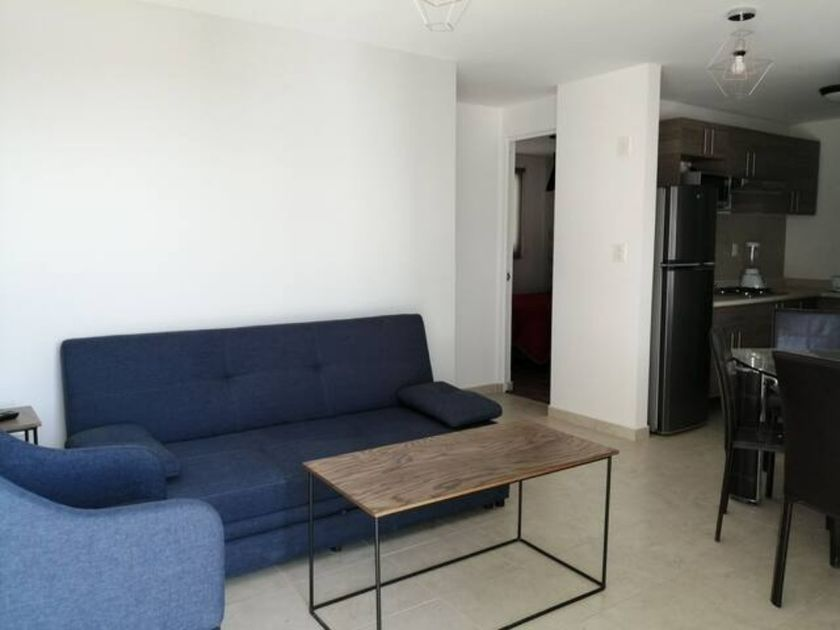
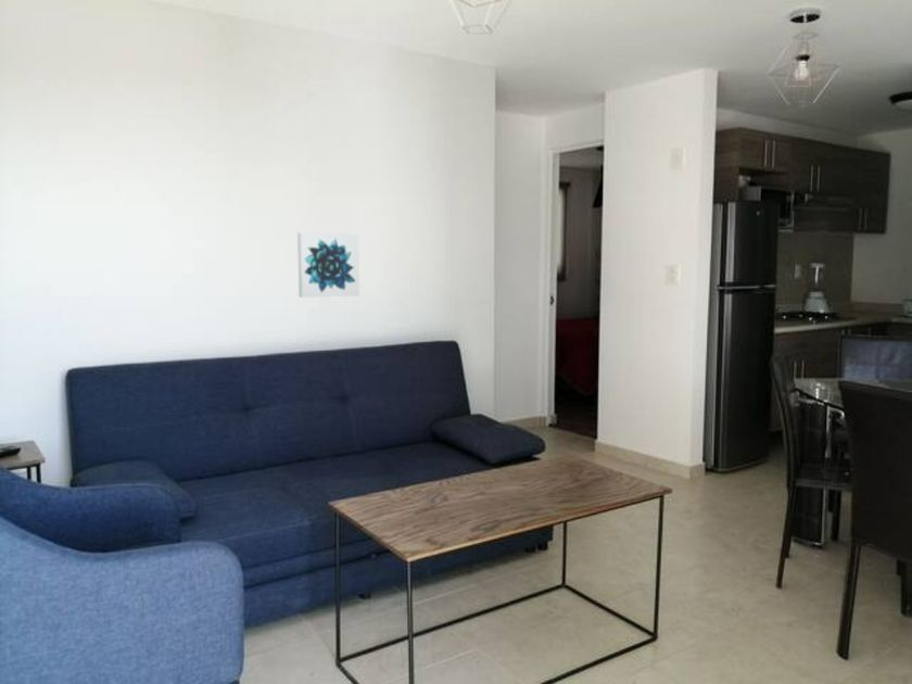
+ wall art (329, 265)
